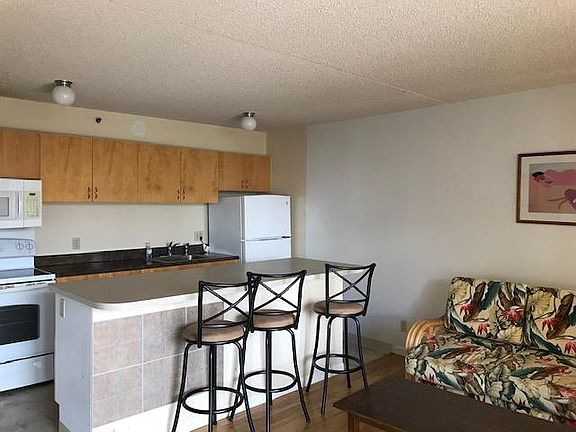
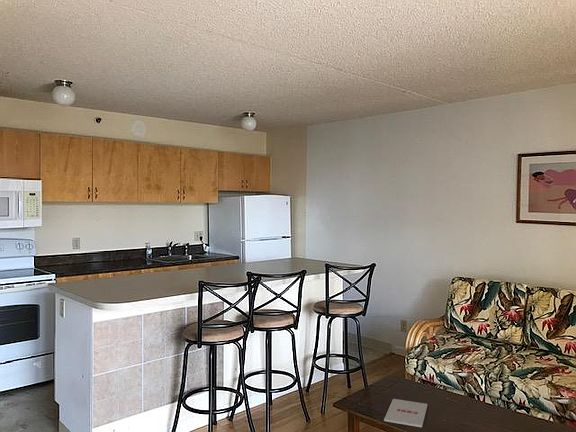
+ magazine (406, 412)
